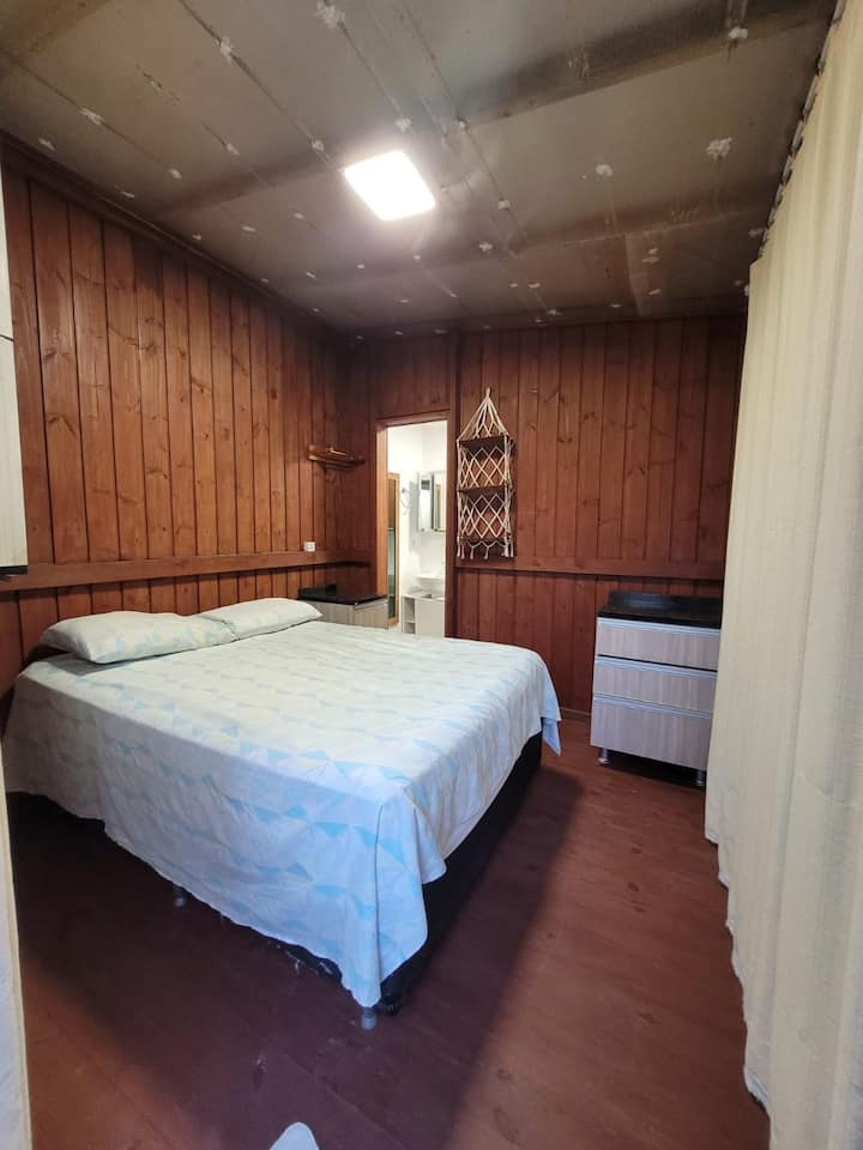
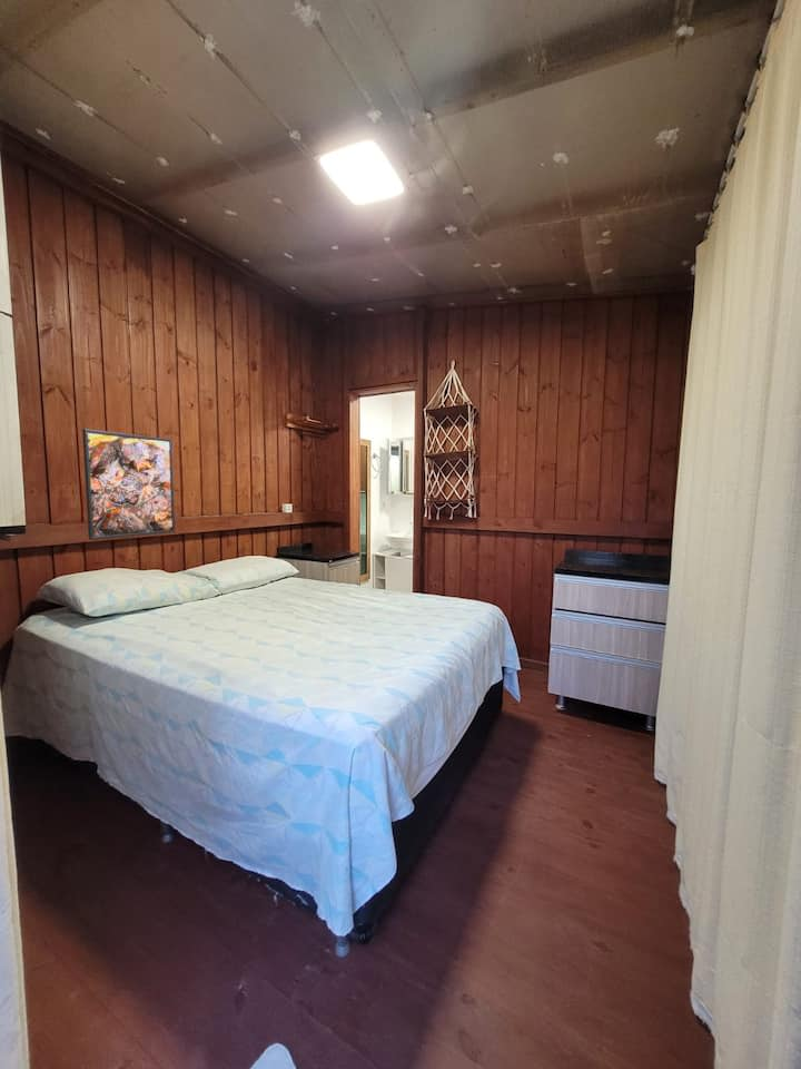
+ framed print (132, 486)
